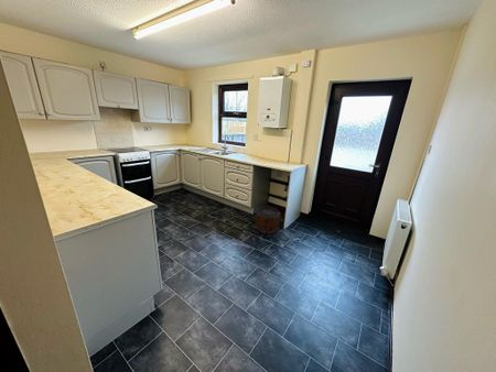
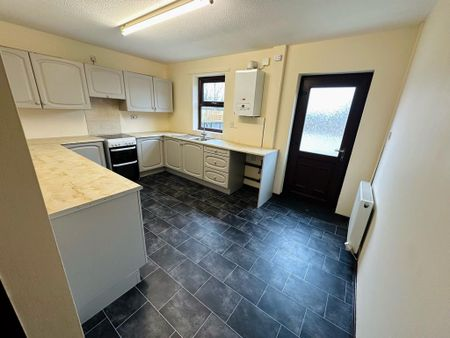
- bucket (267, 219)
